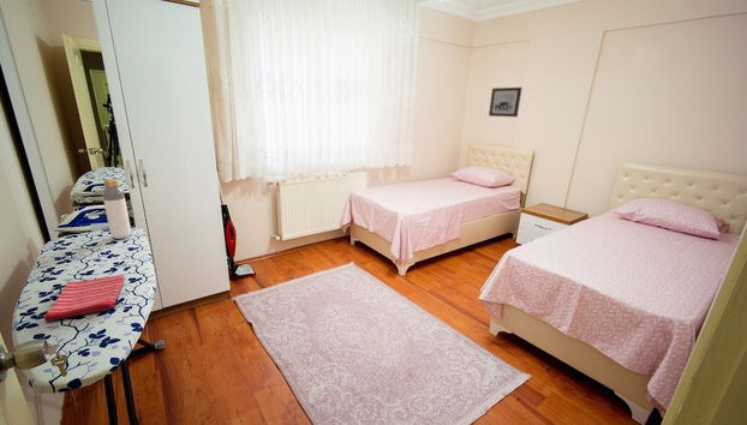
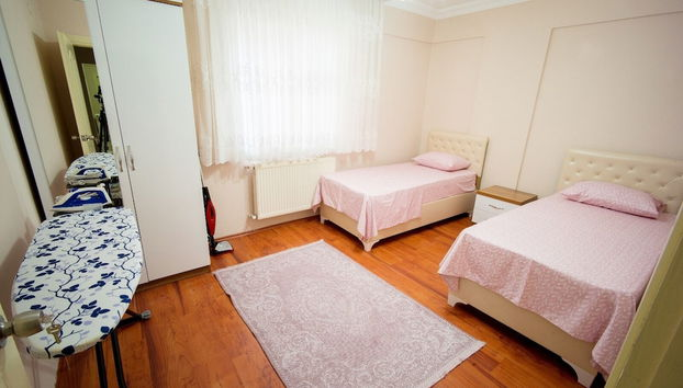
- dish towel (88, 294)
- bottle (115, 209)
- wall art (504, 102)
